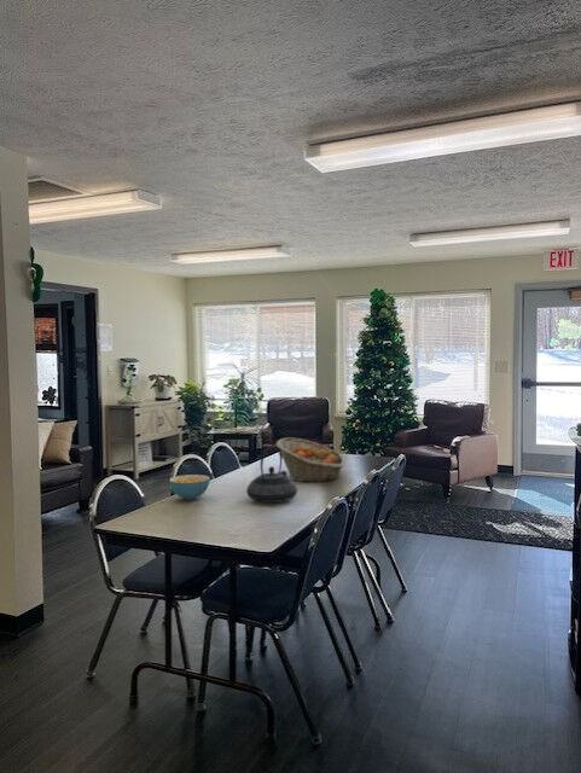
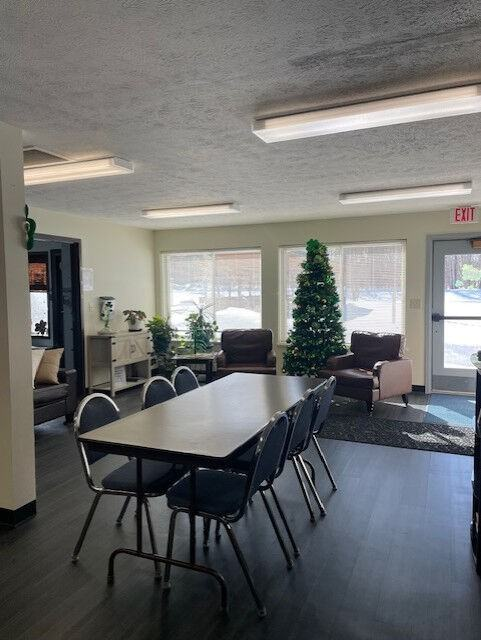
- cereal bowl (190, 488)
- fruit basket (310, 458)
- teapot (273, 471)
